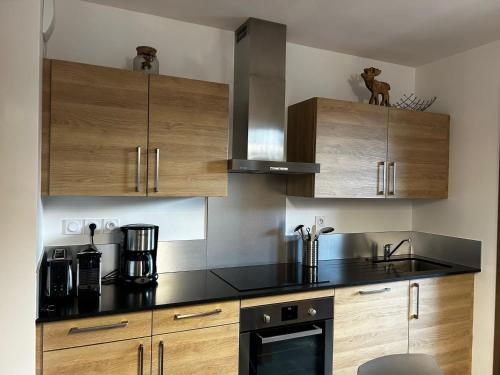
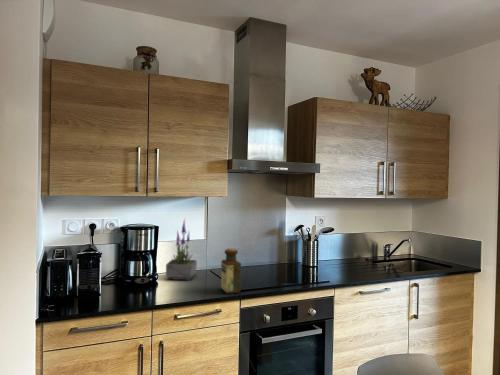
+ bottle (230, 269)
+ potted plant (182, 248)
